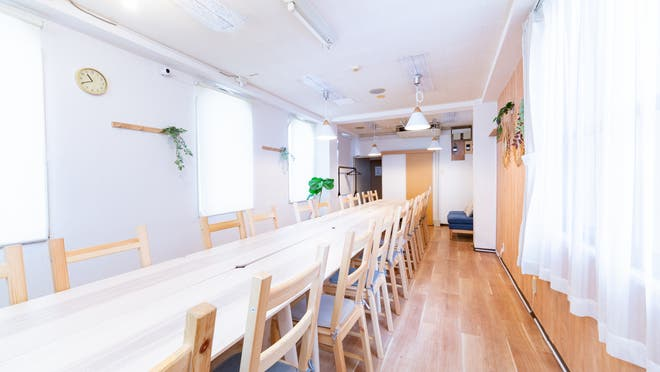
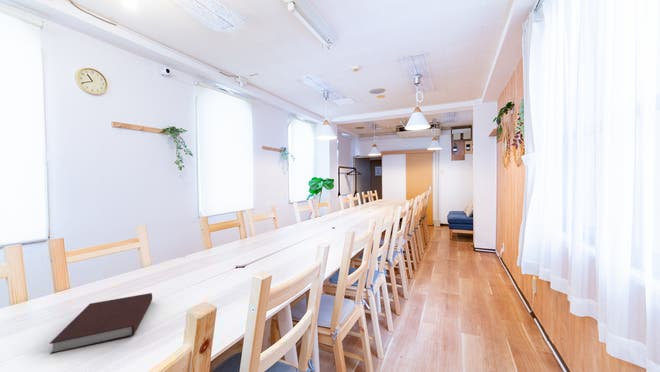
+ notebook (110, 318)
